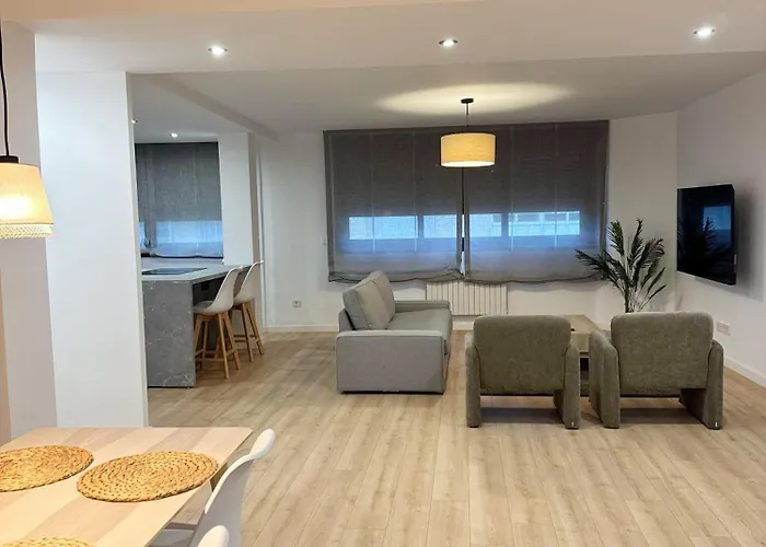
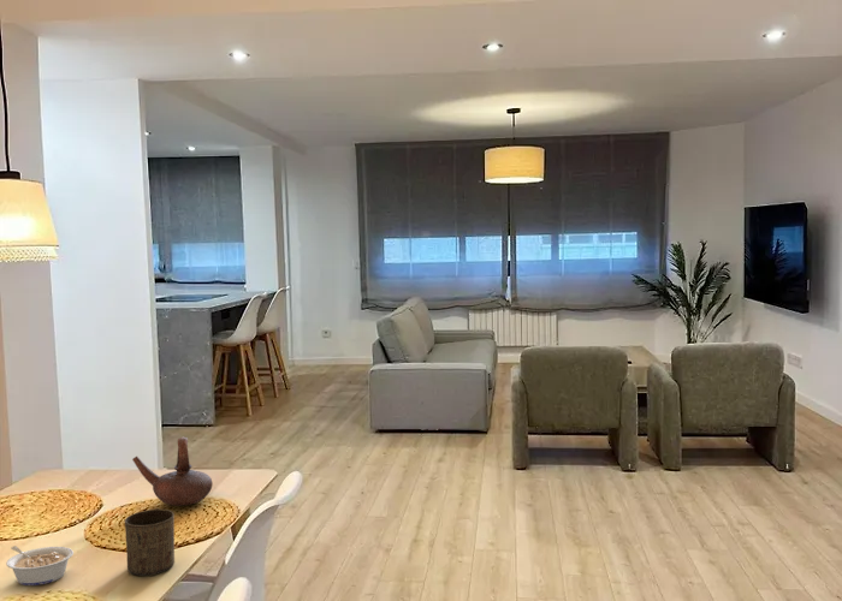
+ teapot (173, 471)
+ legume (37, 565)
+ cup (150, 542)
